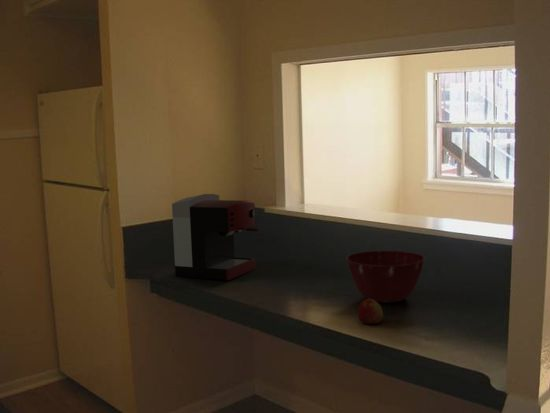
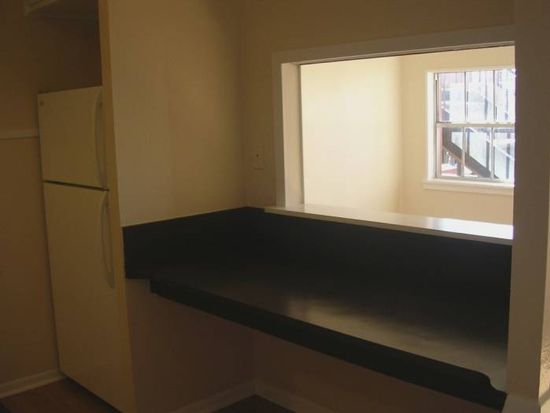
- apple (370, 310)
- coffee maker (222, 233)
- mixing bowl (385, 277)
